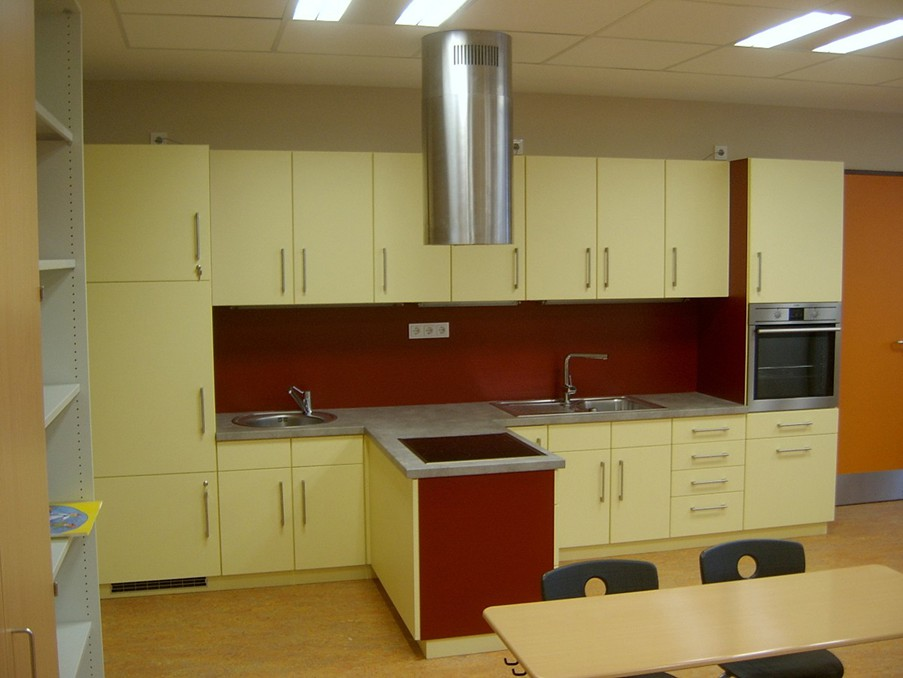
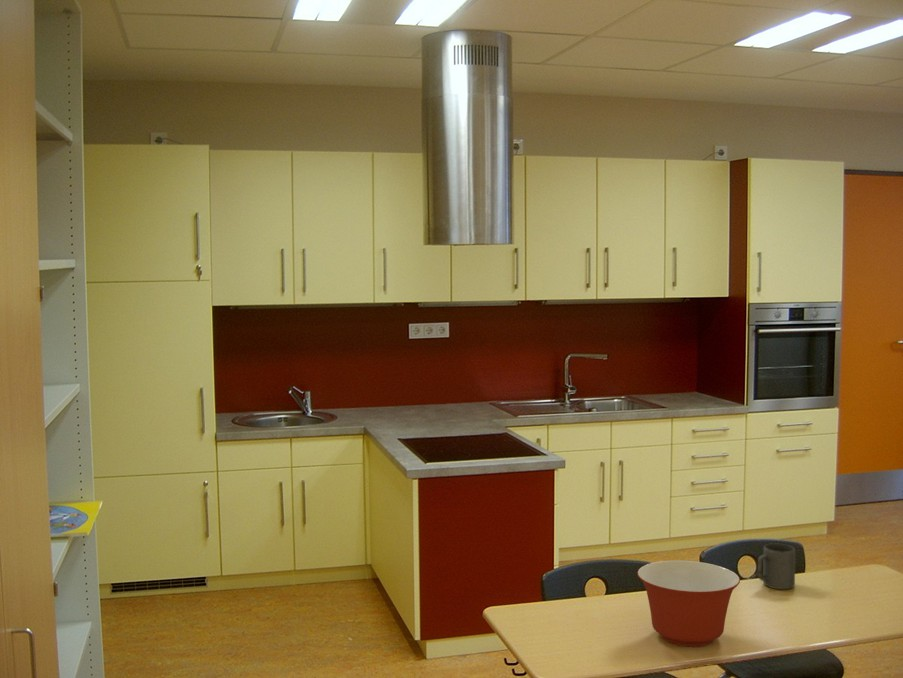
+ mug (774, 567)
+ mixing bowl (687, 606)
